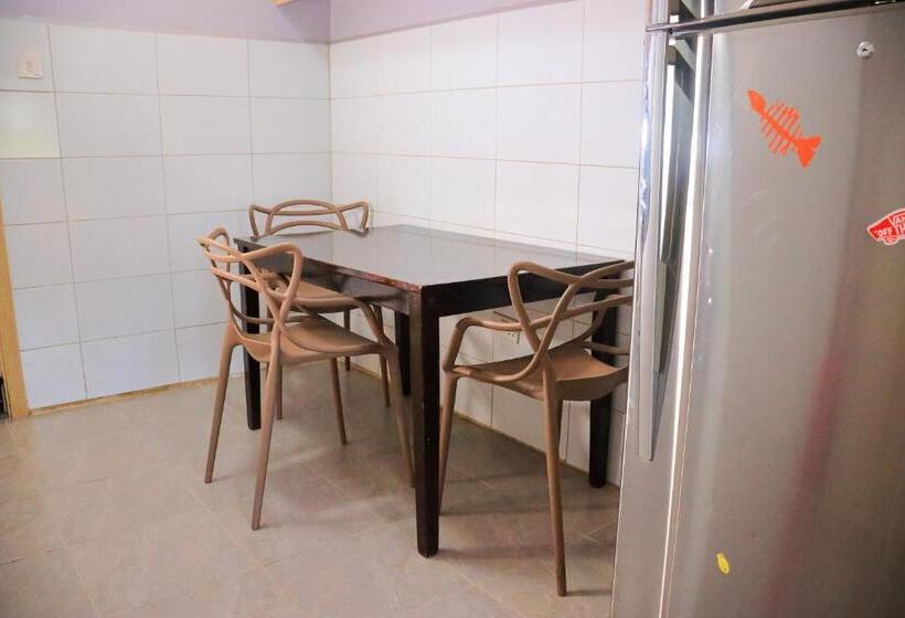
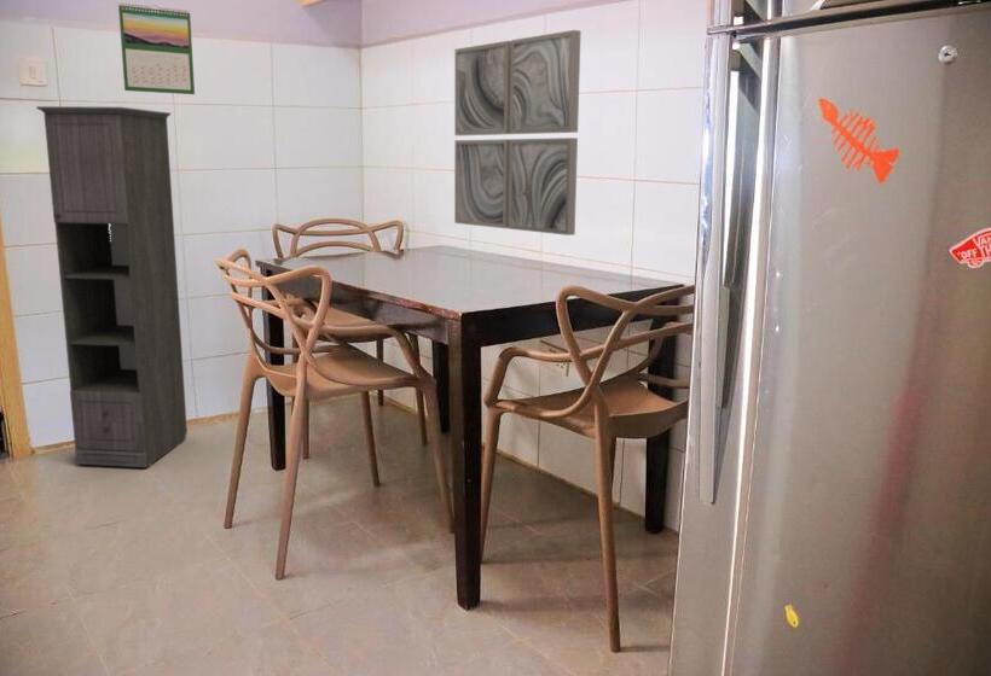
+ storage cabinet (120, 287)
+ wall art (511, 139)
+ calendar (157, 48)
